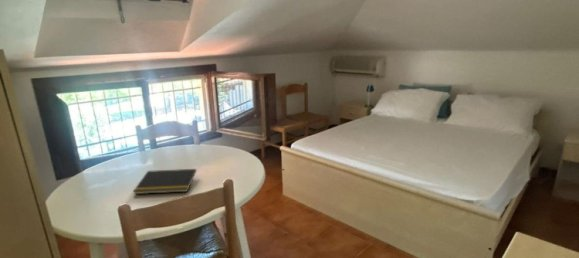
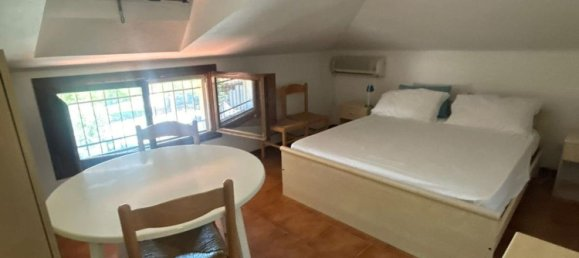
- notepad (166, 180)
